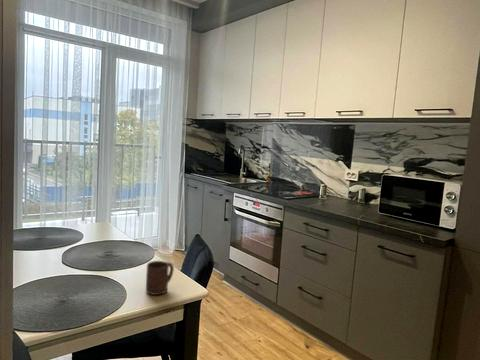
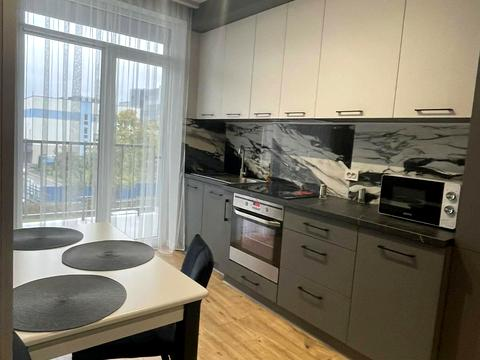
- cup (159, 276)
